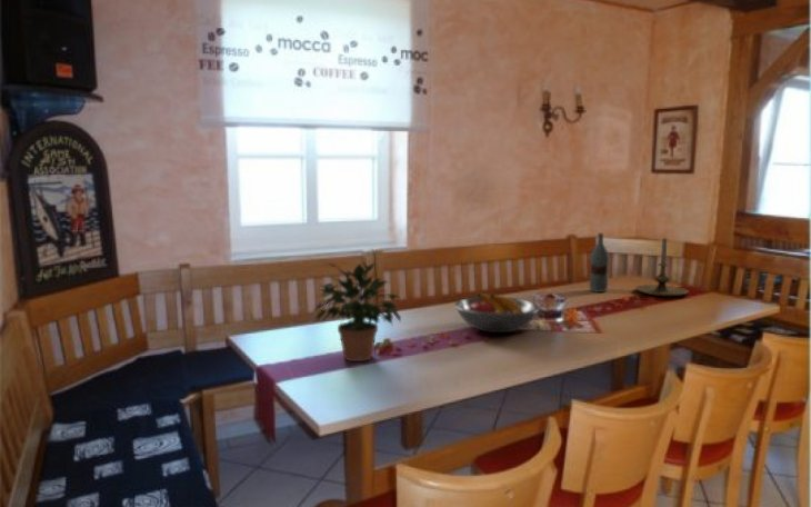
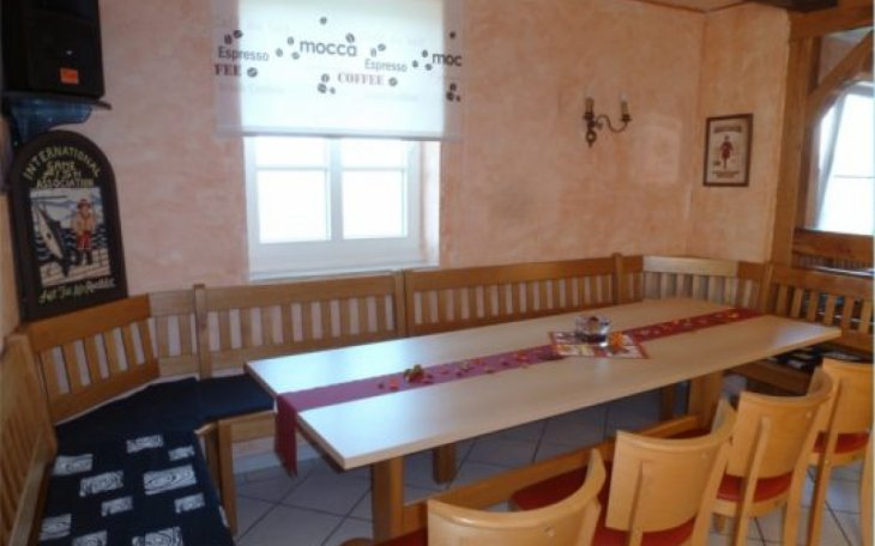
- potted plant (354, 310)
- fruit bowl (495, 312)
- bottle (599, 261)
- candle holder (662, 265)
